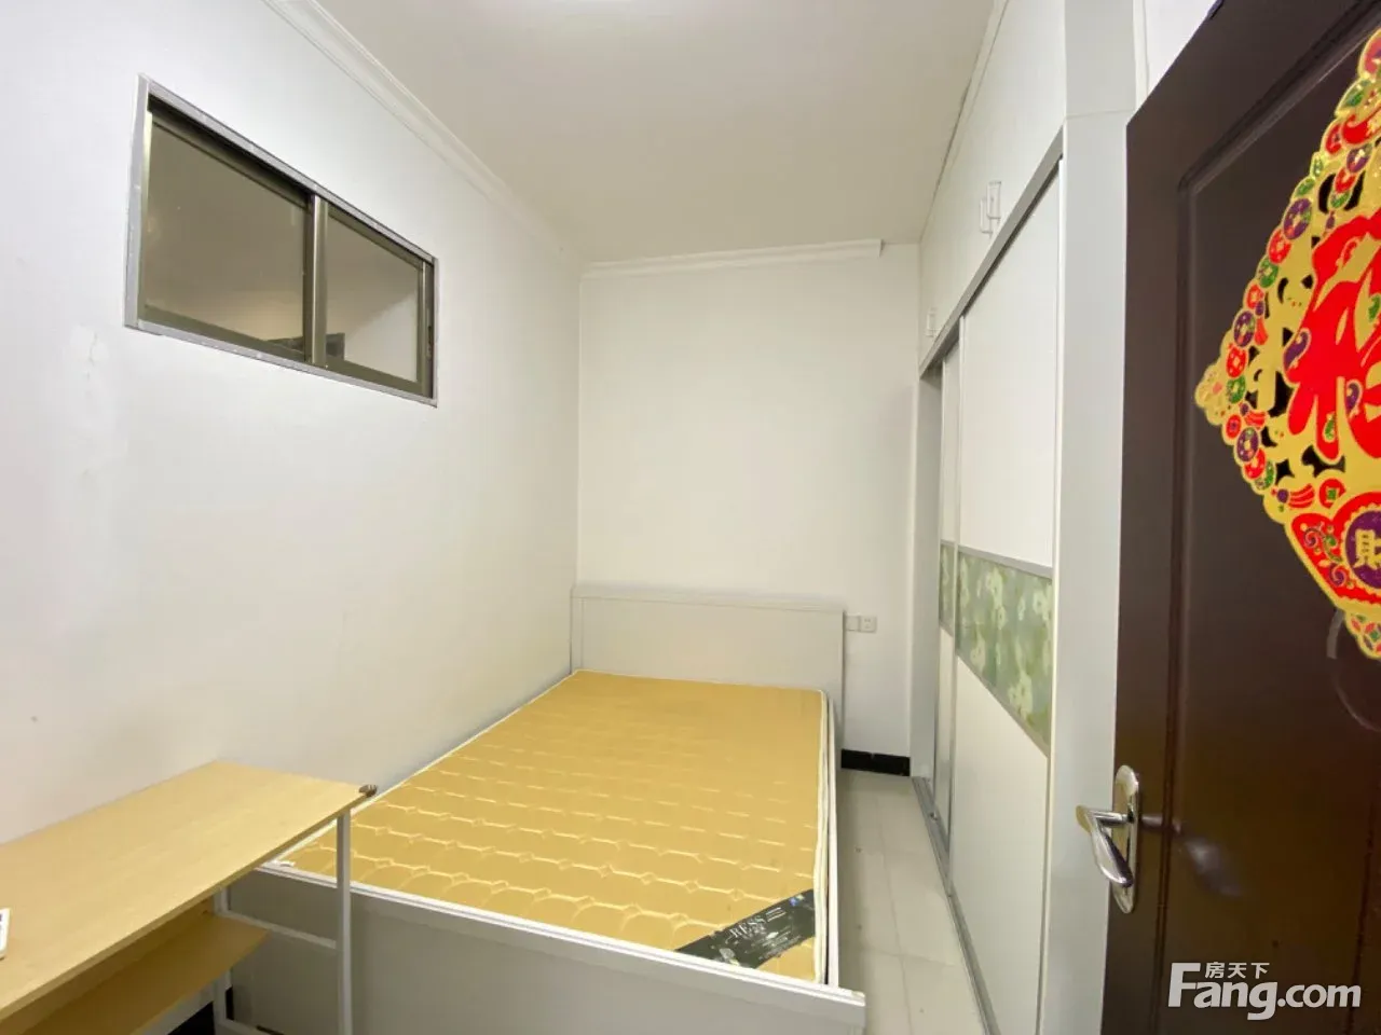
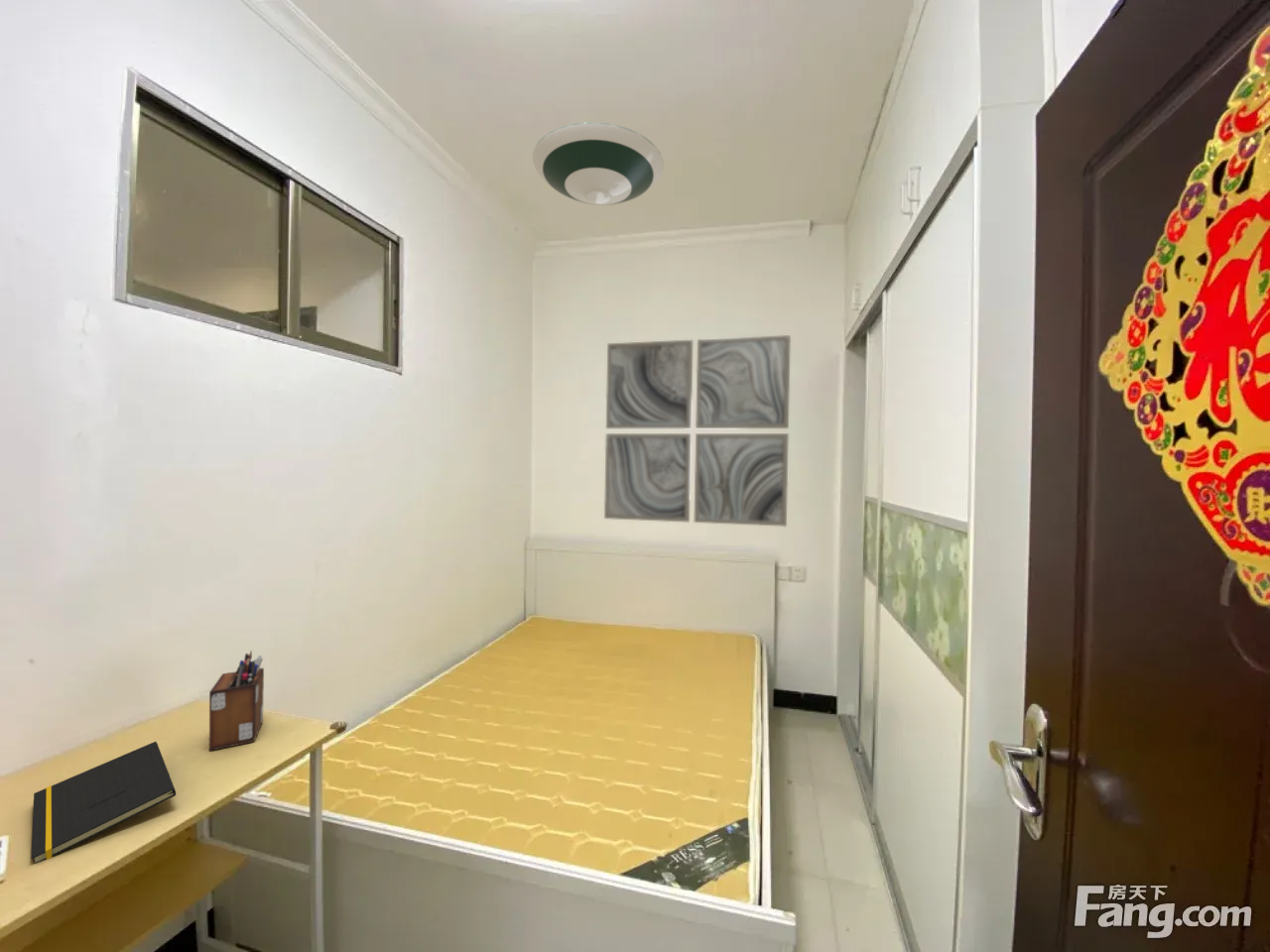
+ wall art (696, 433)
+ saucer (598, 181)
+ notepad (103, 794)
+ desk organizer (238, 695)
